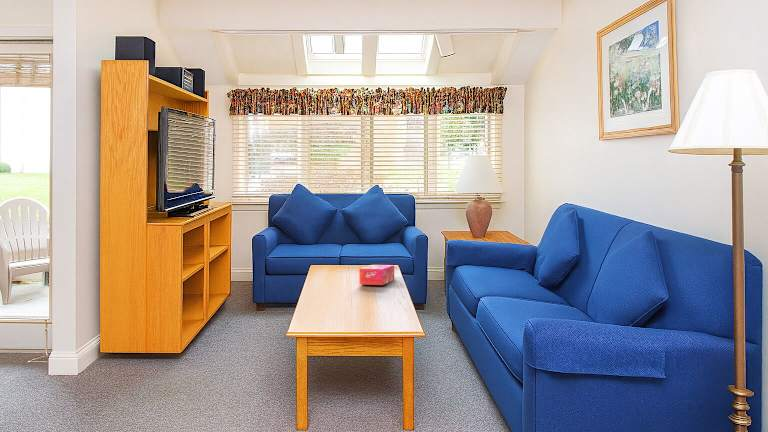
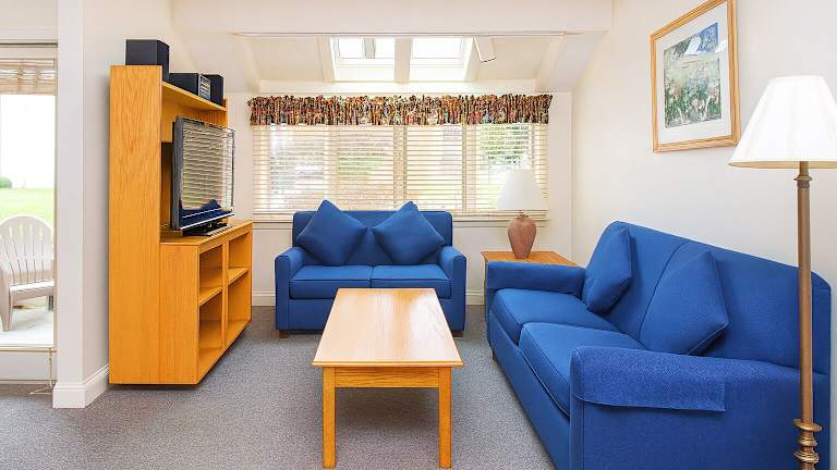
- tissue box (377, 274)
